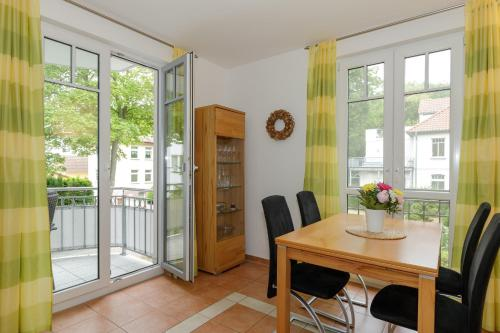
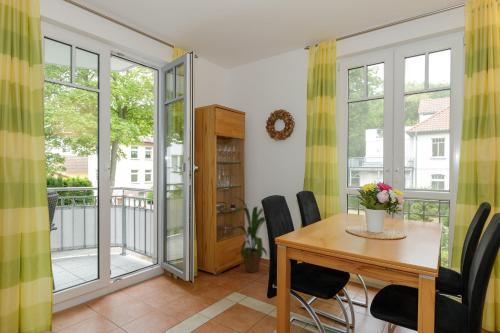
+ house plant (256, 236)
